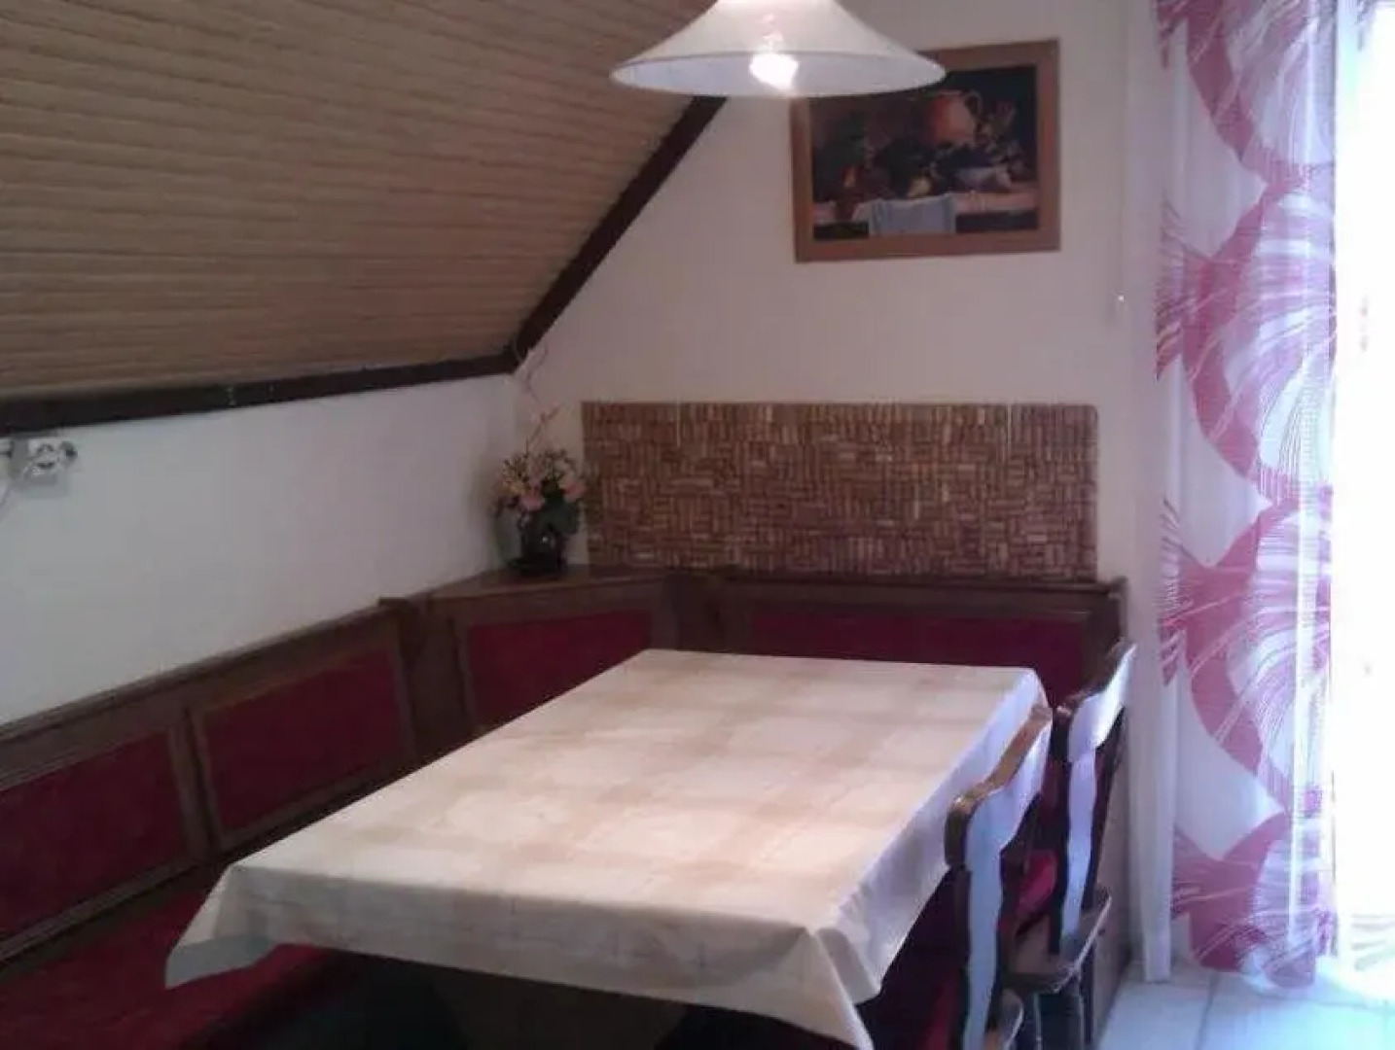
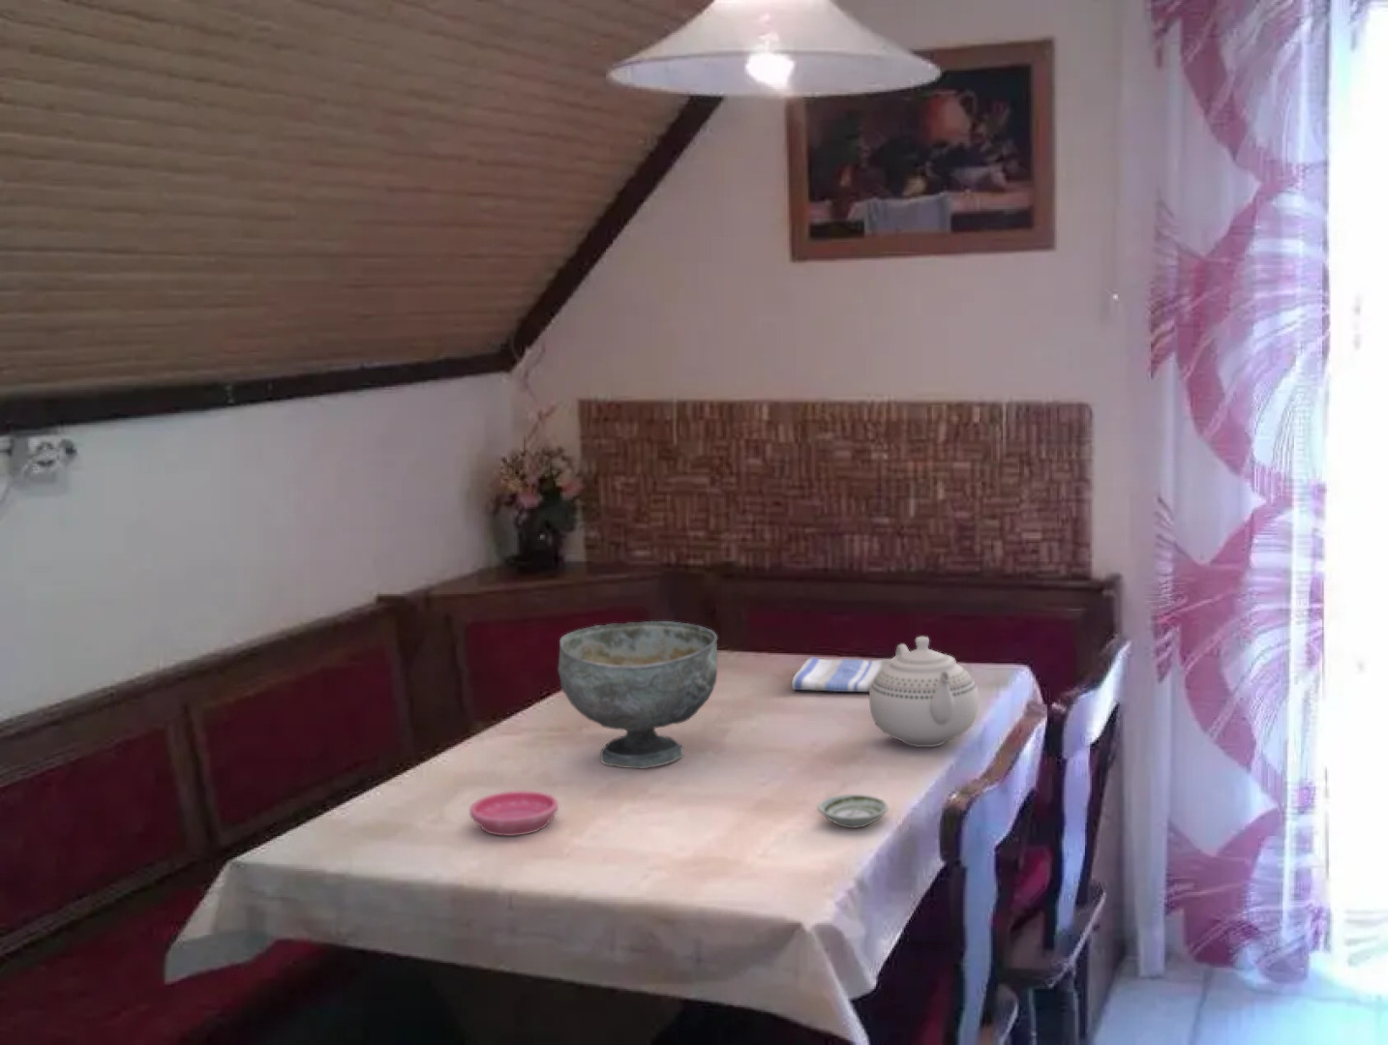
+ dish towel (860, 674)
+ decorative bowl (641, 698)
+ saucer (514, 813)
+ saucer (853, 812)
+ teapot (922, 688)
